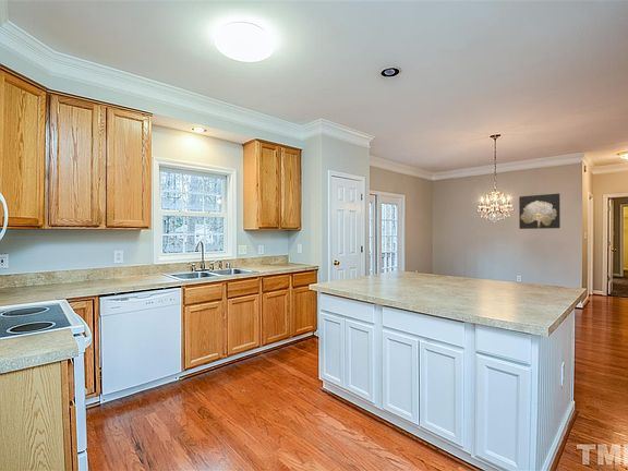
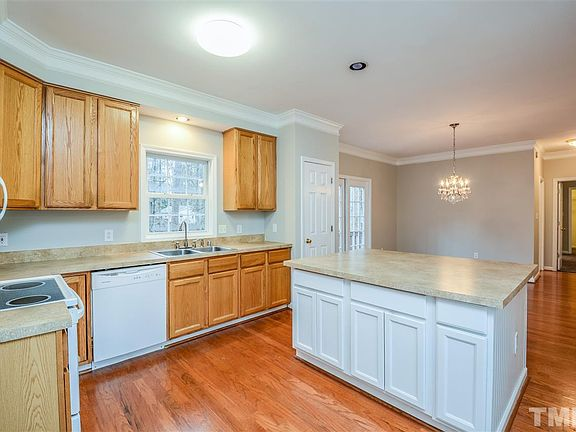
- wall art (539, 212)
